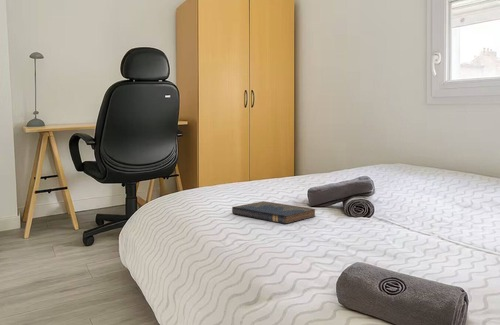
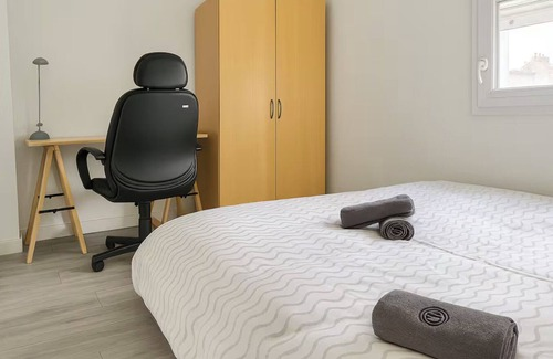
- hardcover book (273, 211)
